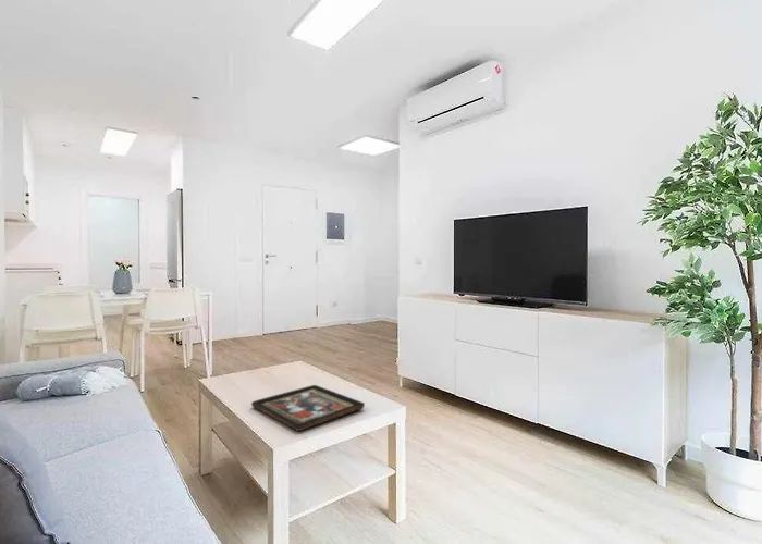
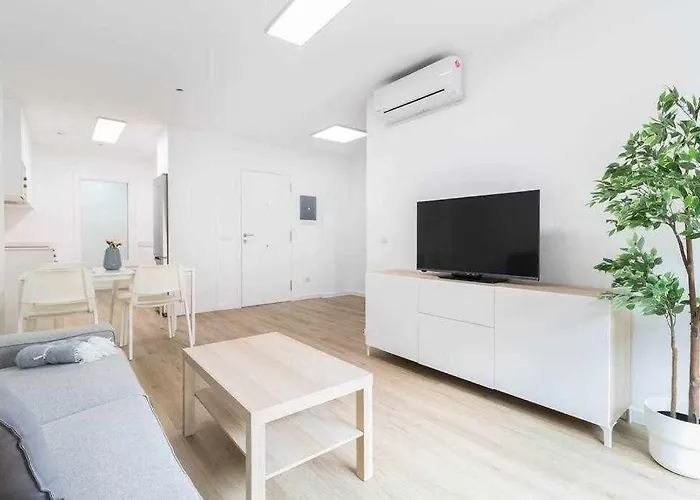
- decorative tray (307, 405)
